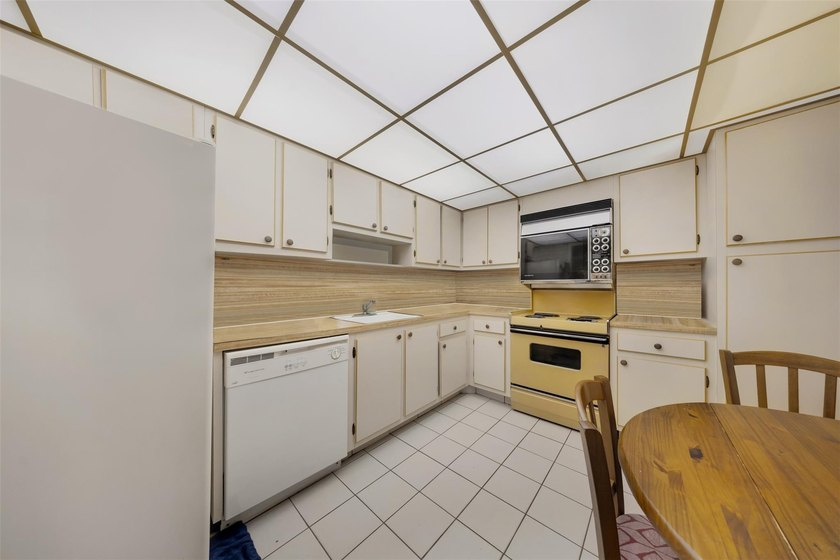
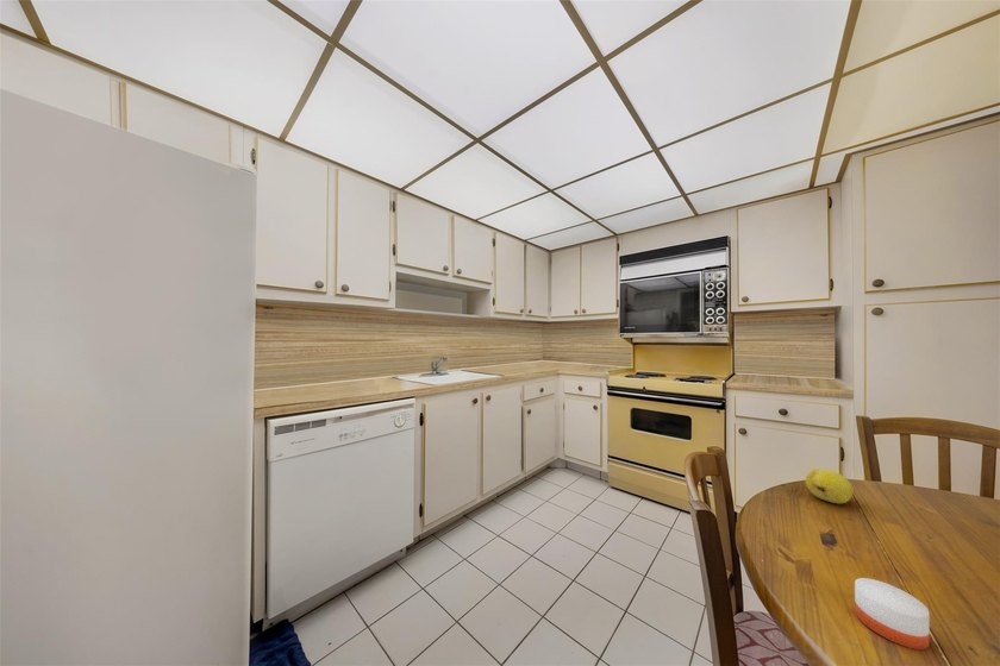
+ candle (889, 593)
+ fruit (827, 485)
